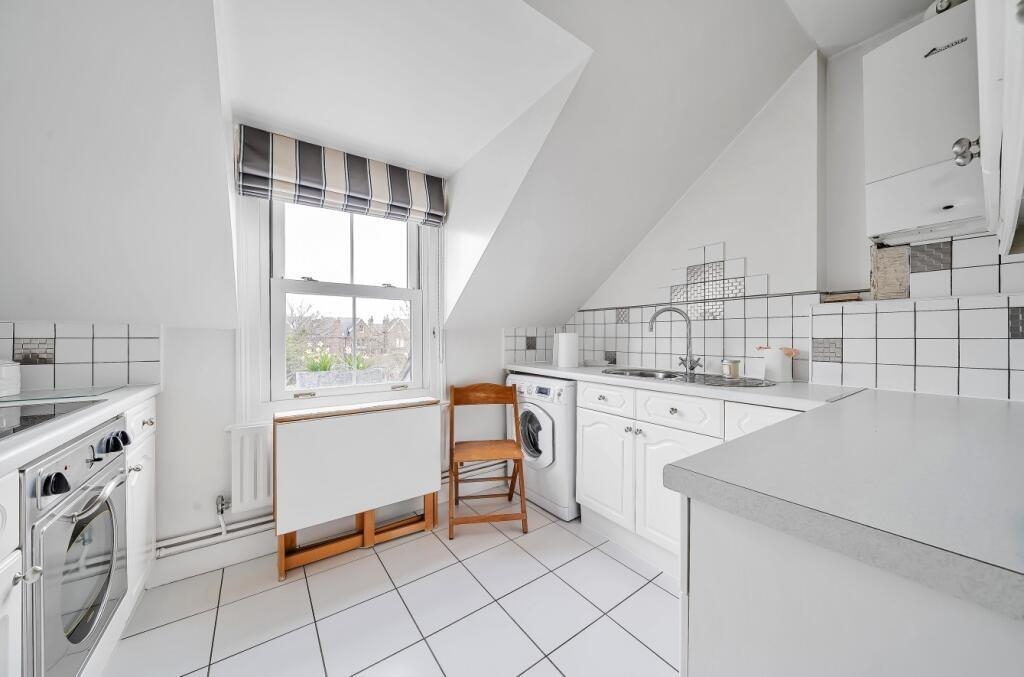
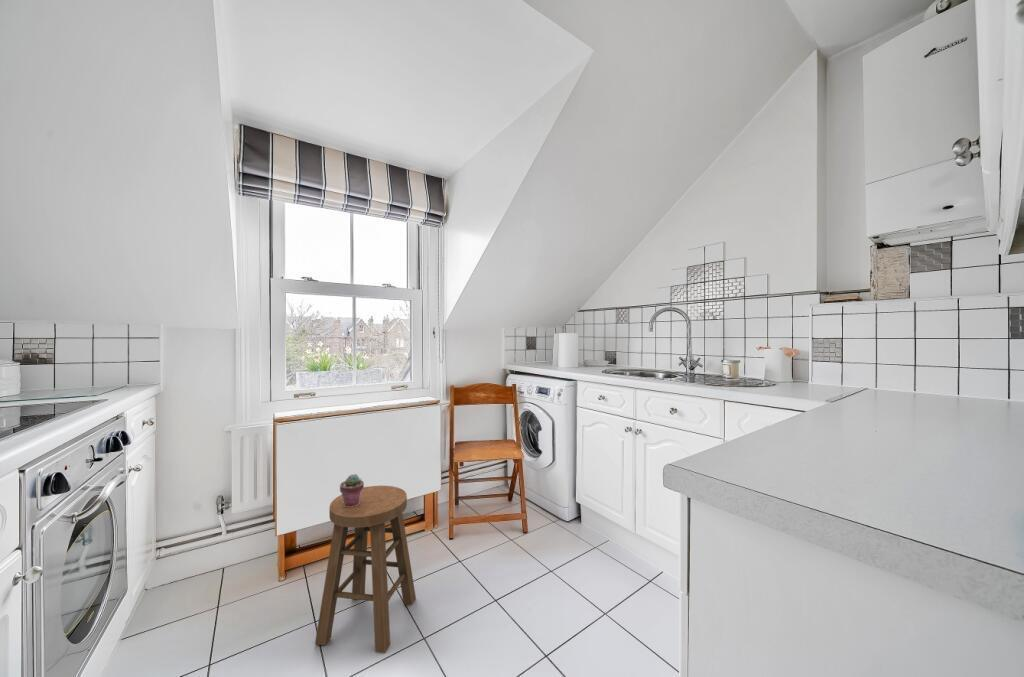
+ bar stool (369, 560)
+ potted succulent (351, 488)
